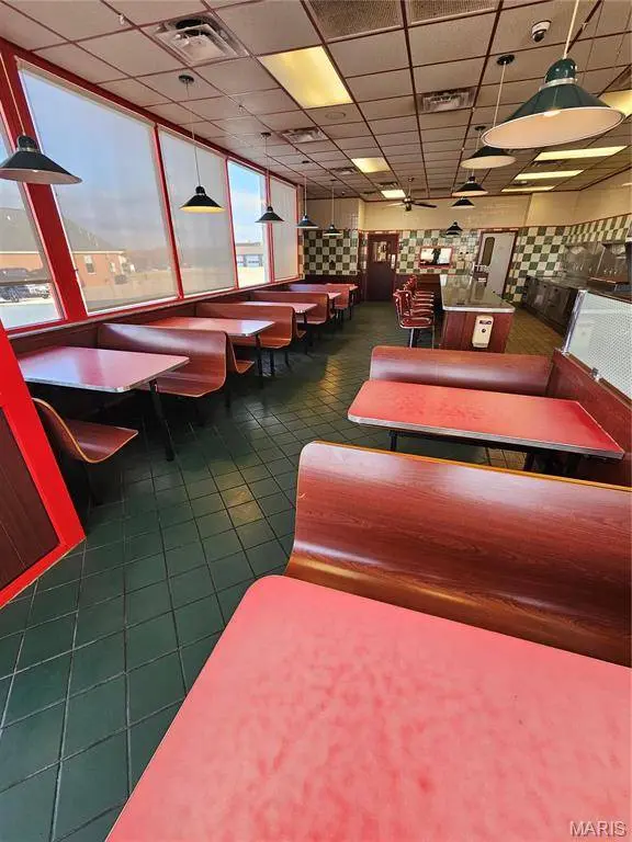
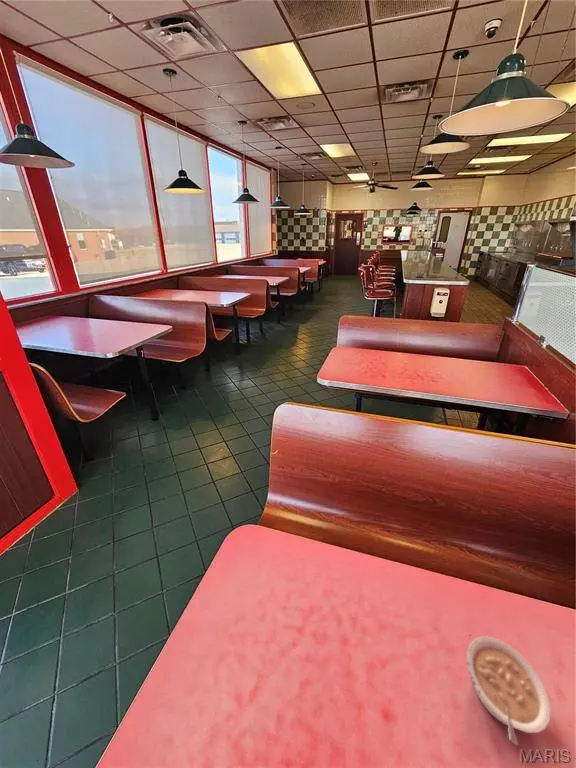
+ legume (505, 688)
